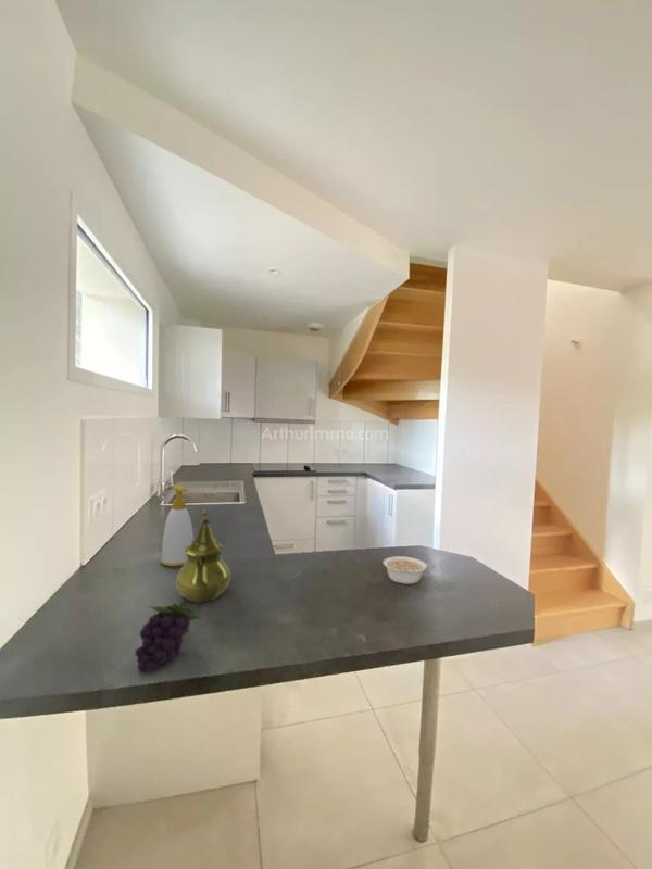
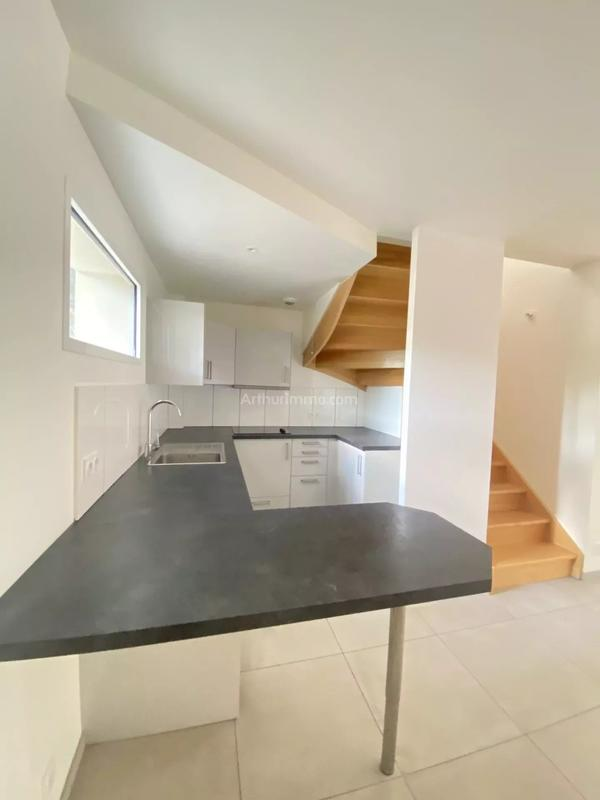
- soap bottle (178, 524)
- teapot (204, 552)
- legume (405, 569)
- fruit (167, 629)
